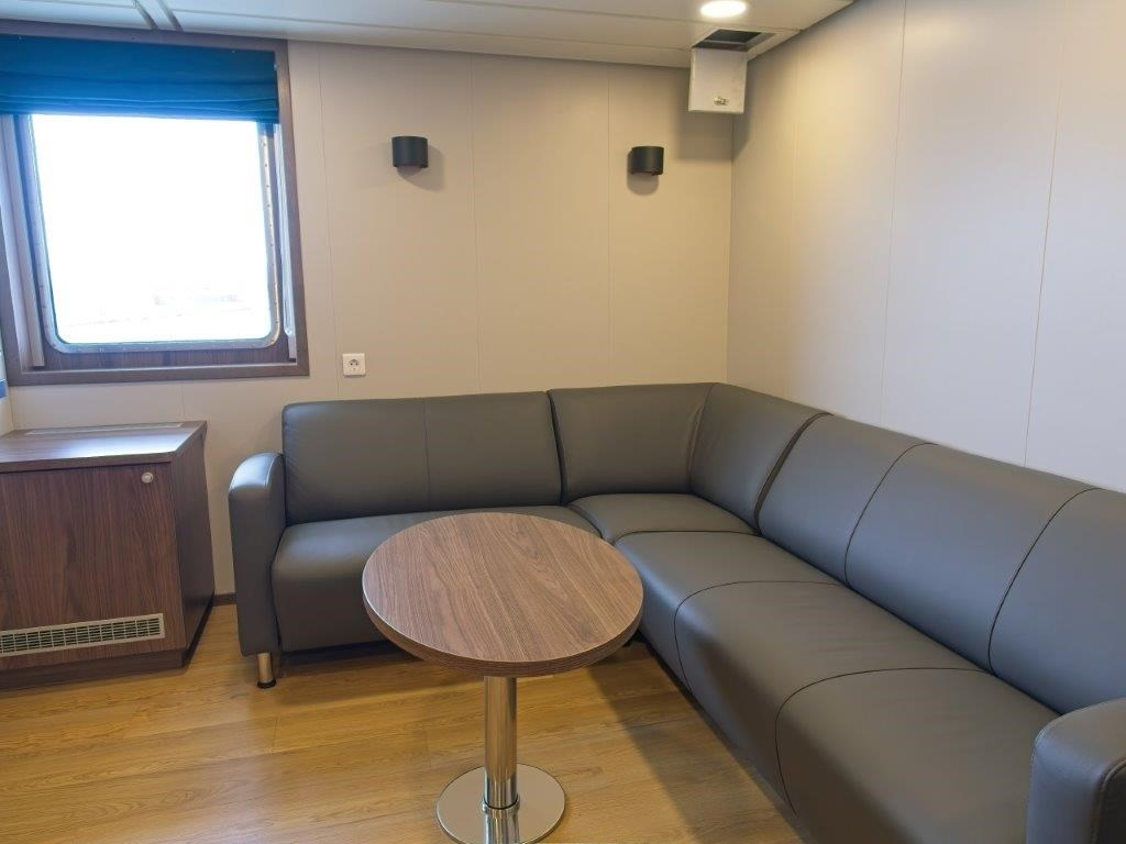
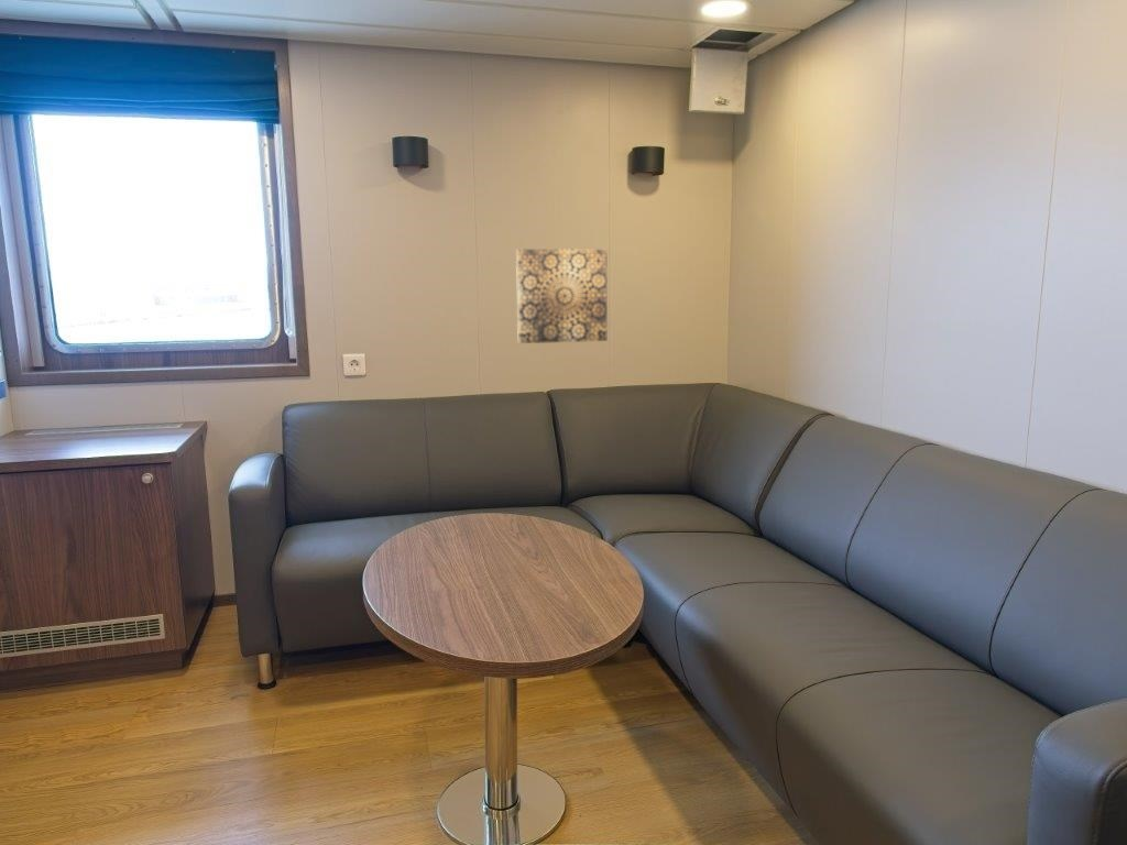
+ wall art (562, 296)
